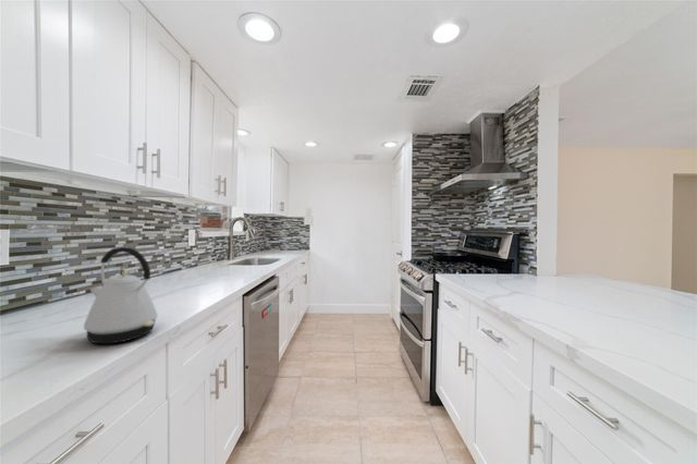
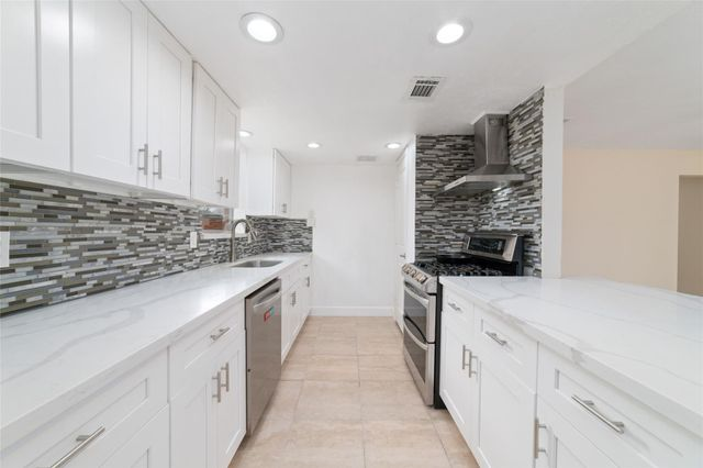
- kettle (121, 291)
